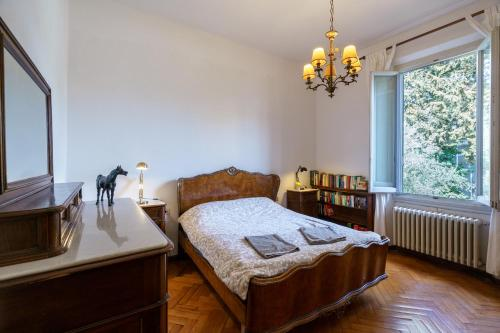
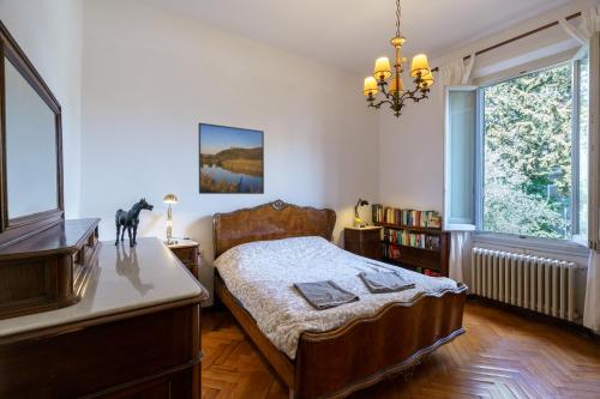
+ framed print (233, 161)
